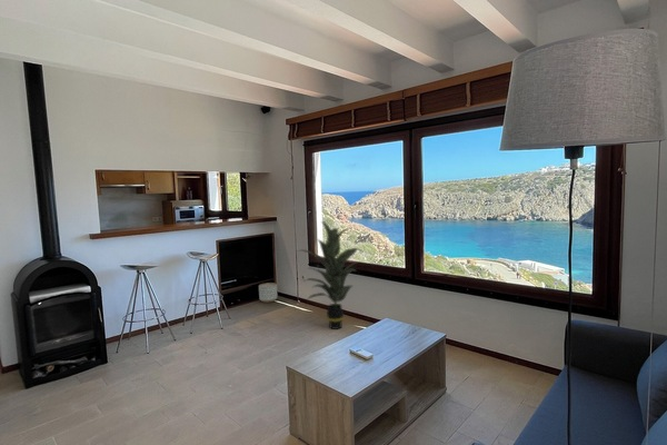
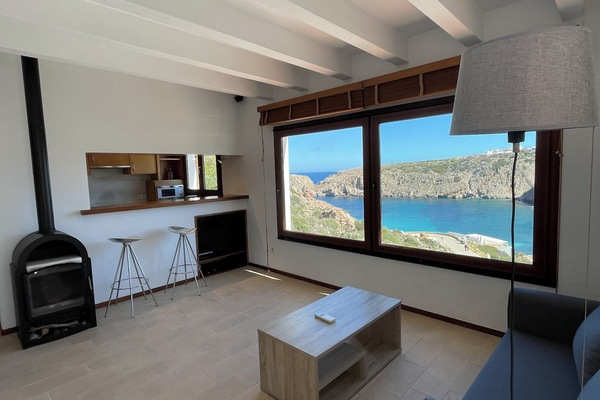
- indoor plant (332, 274)
- planter (268, 293)
